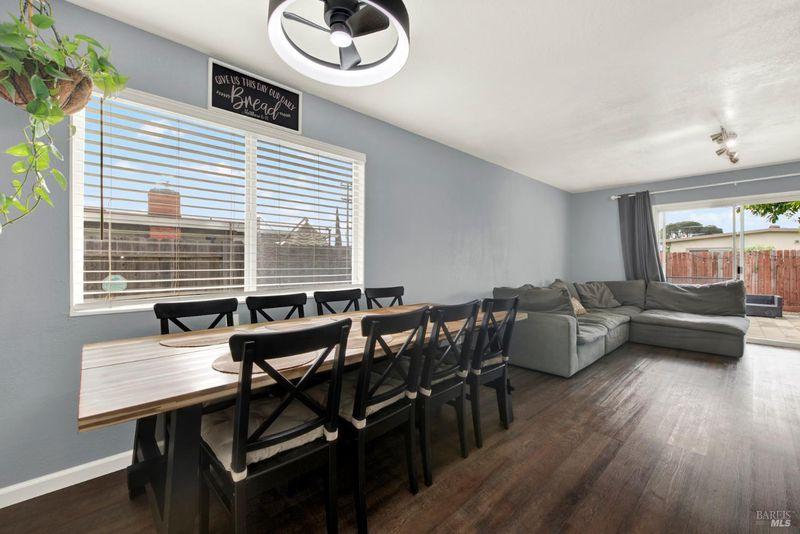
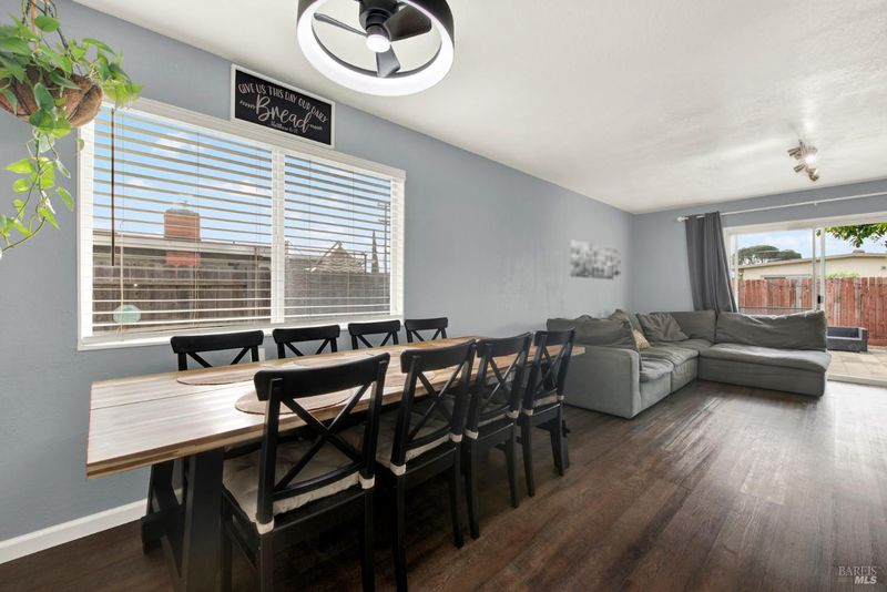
+ wall art (598, 262)
